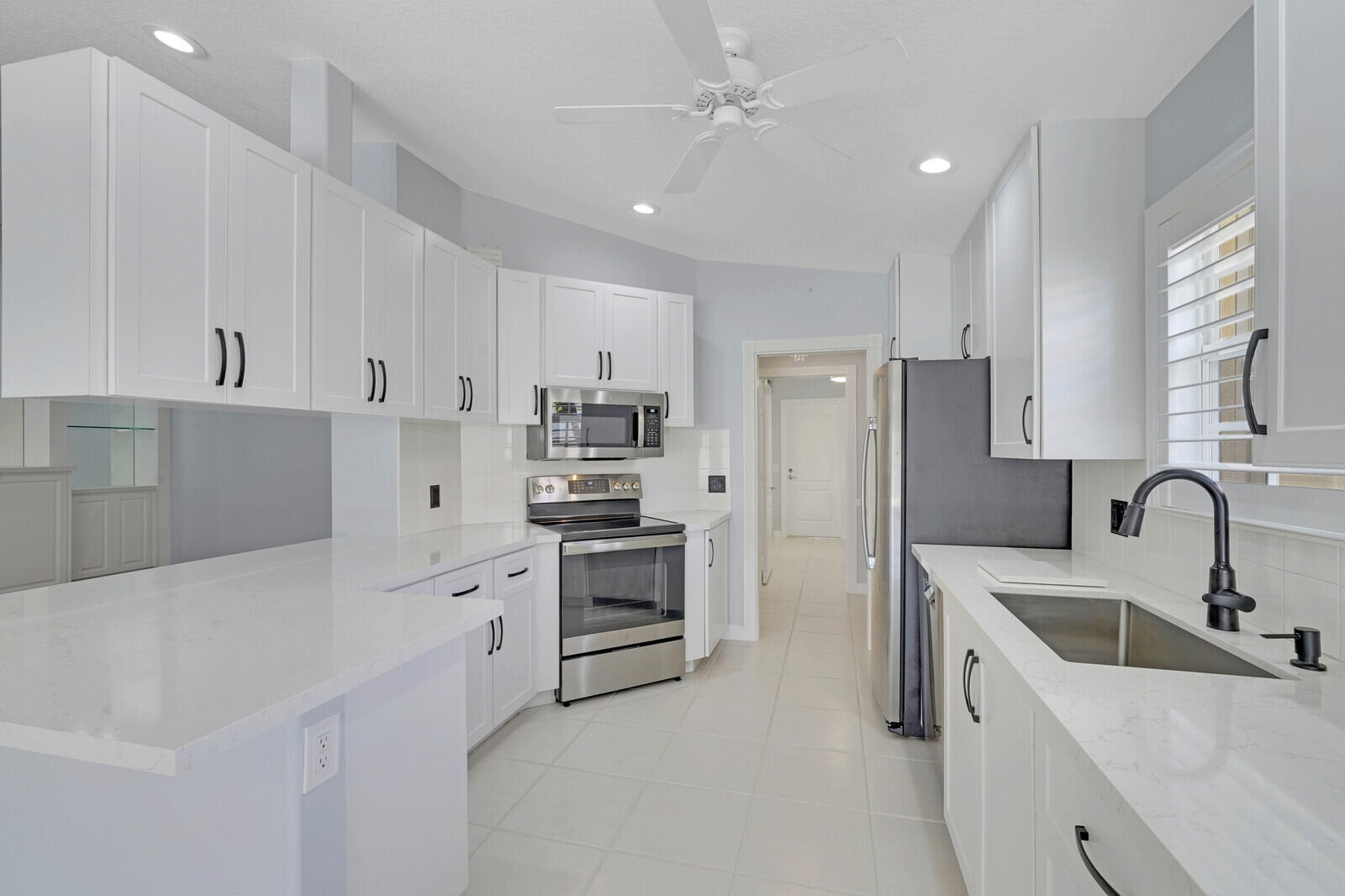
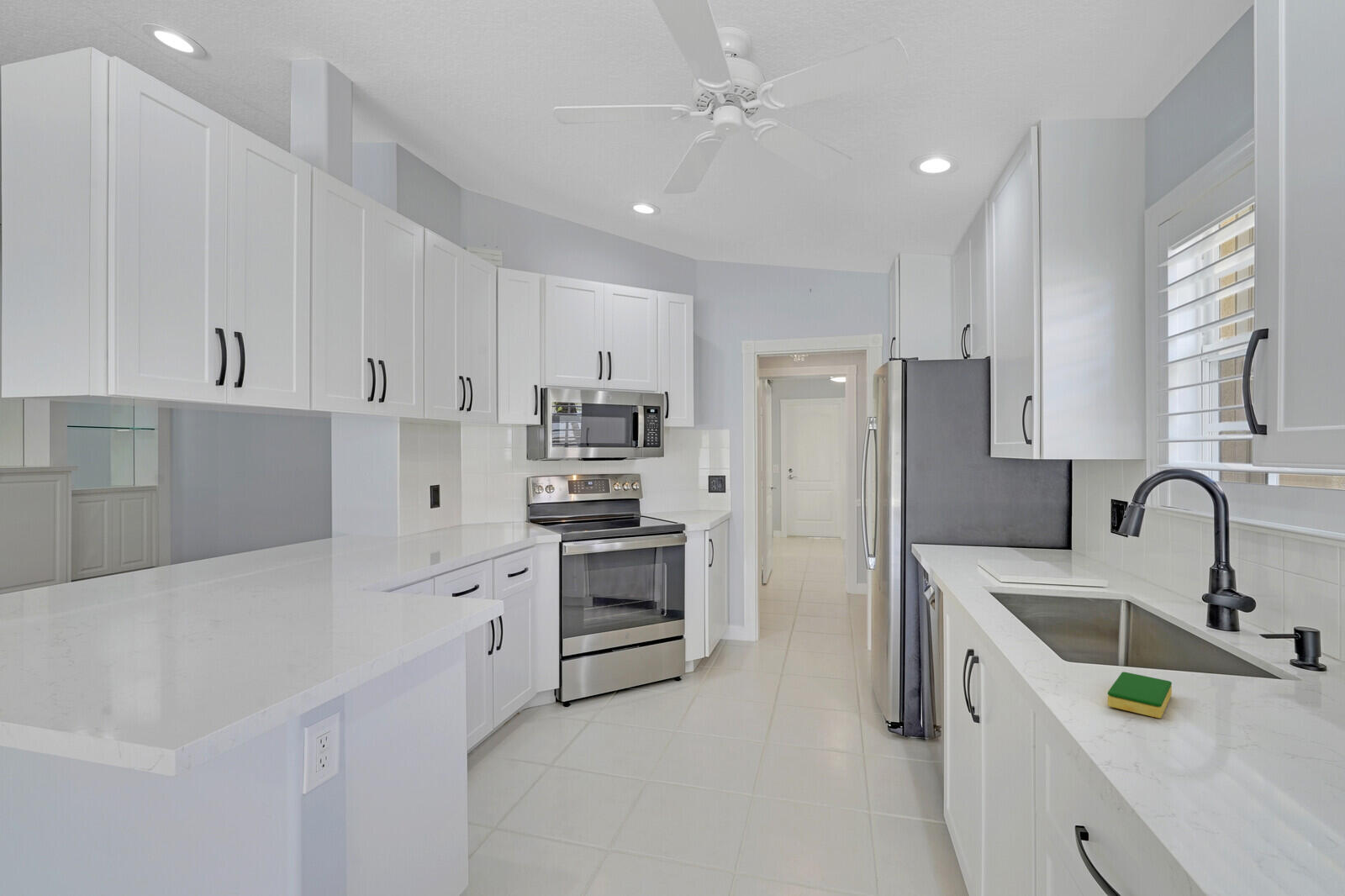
+ dish sponge (1140, 693)
